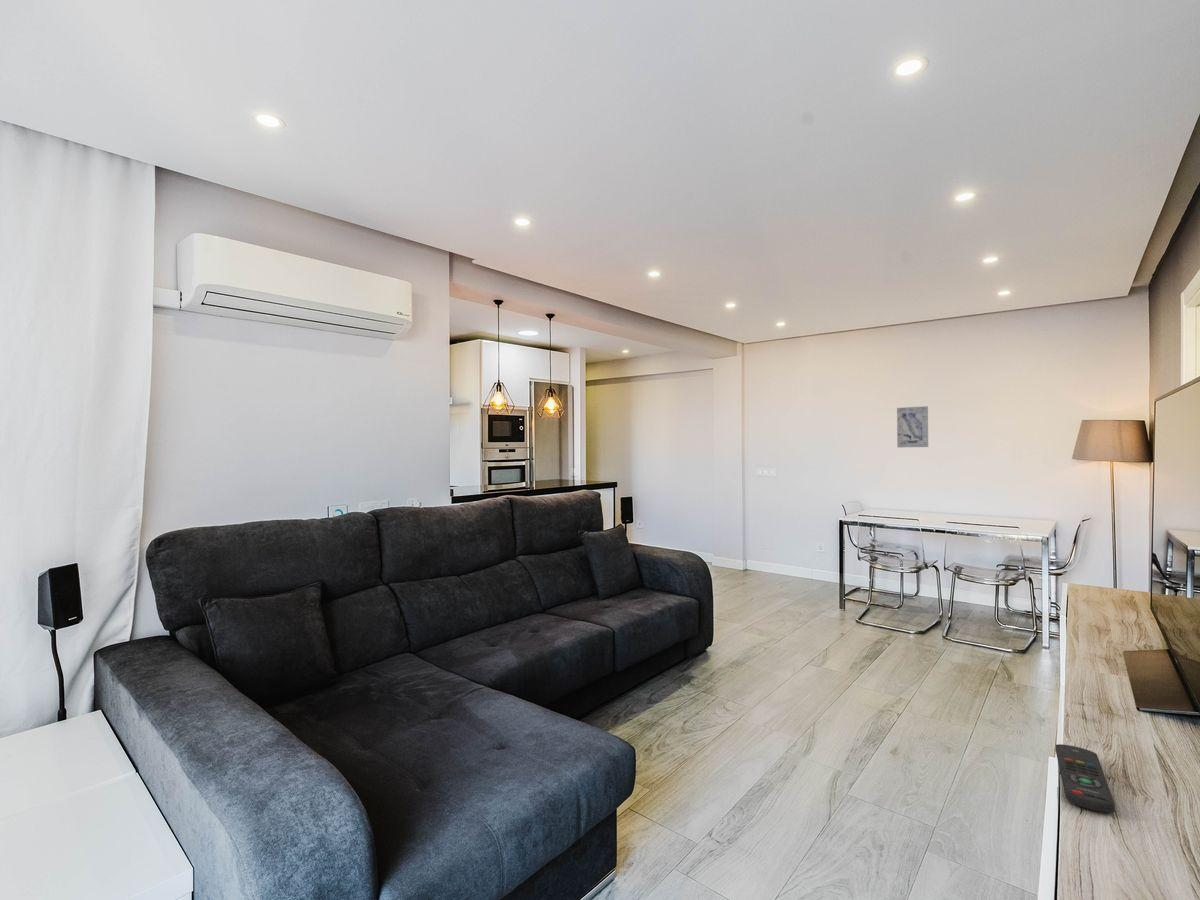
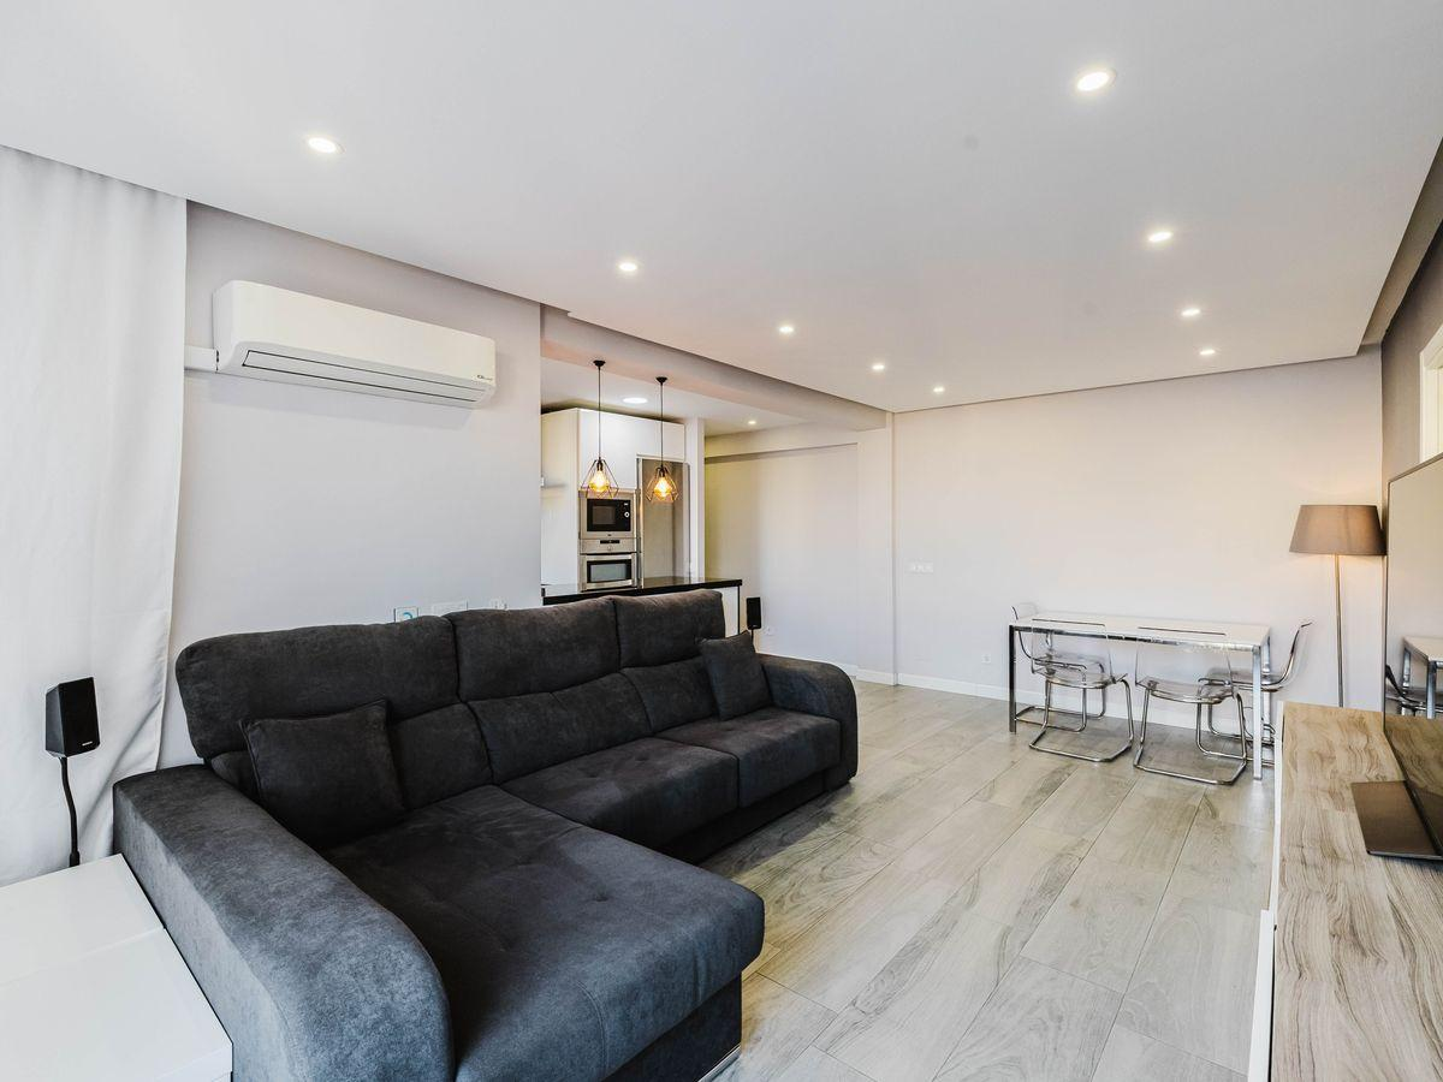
- remote control (1082, 774)
- wall art (912, 427)
